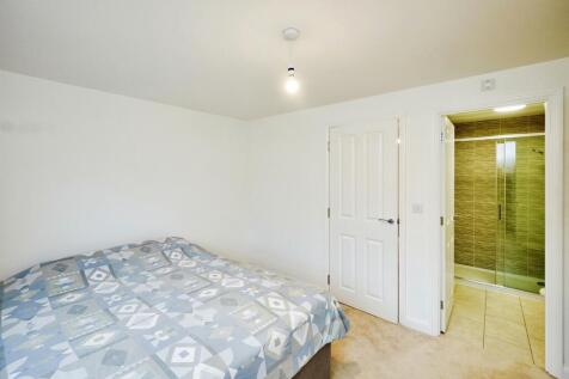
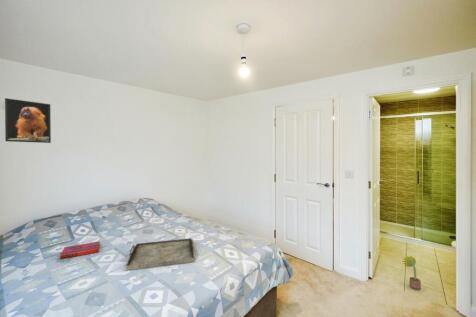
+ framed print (29, 121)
+ decorative plant (414, 271)
+ hardback book (81, 249)
+ serving tray (163, 248)
